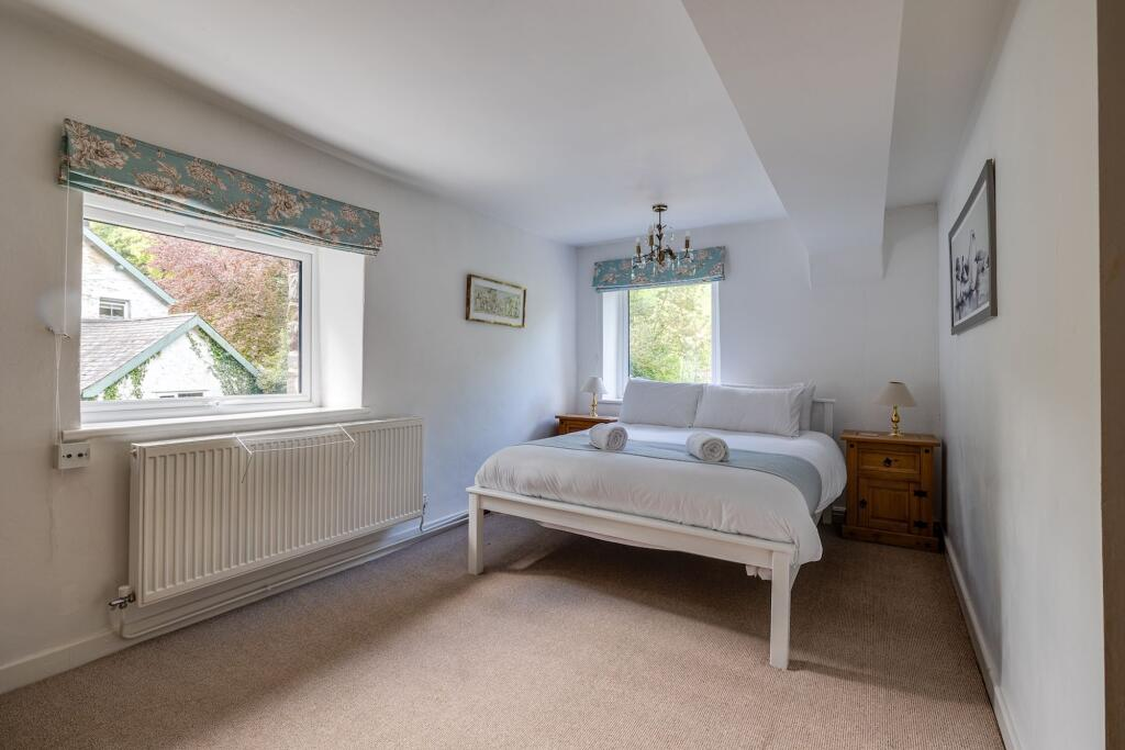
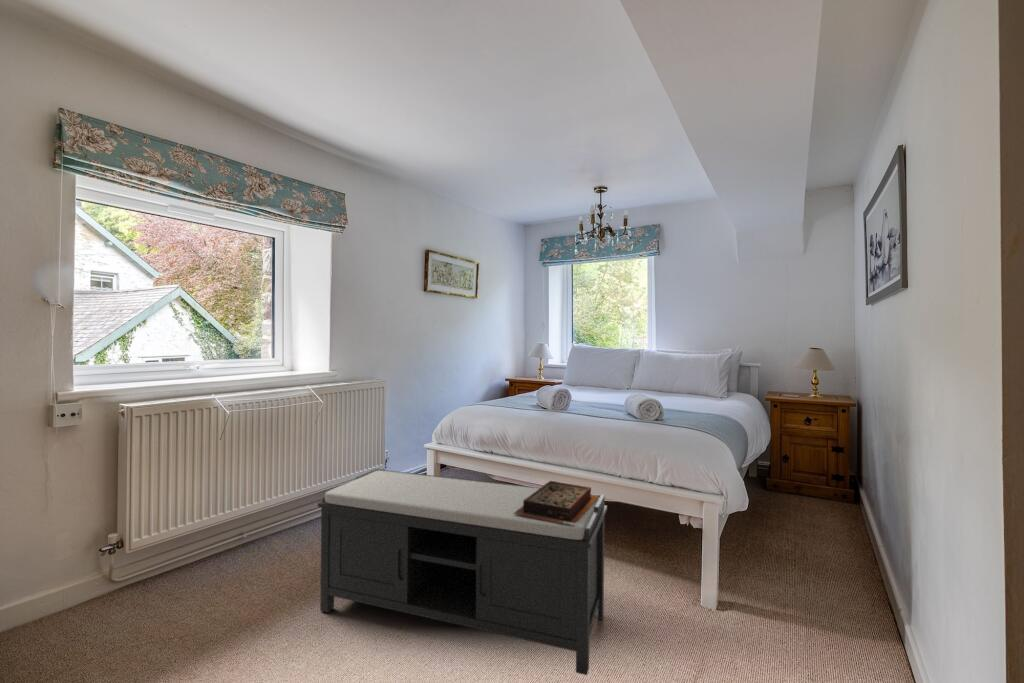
+ bench (462, 552)
+ decorative box (558, 498)
